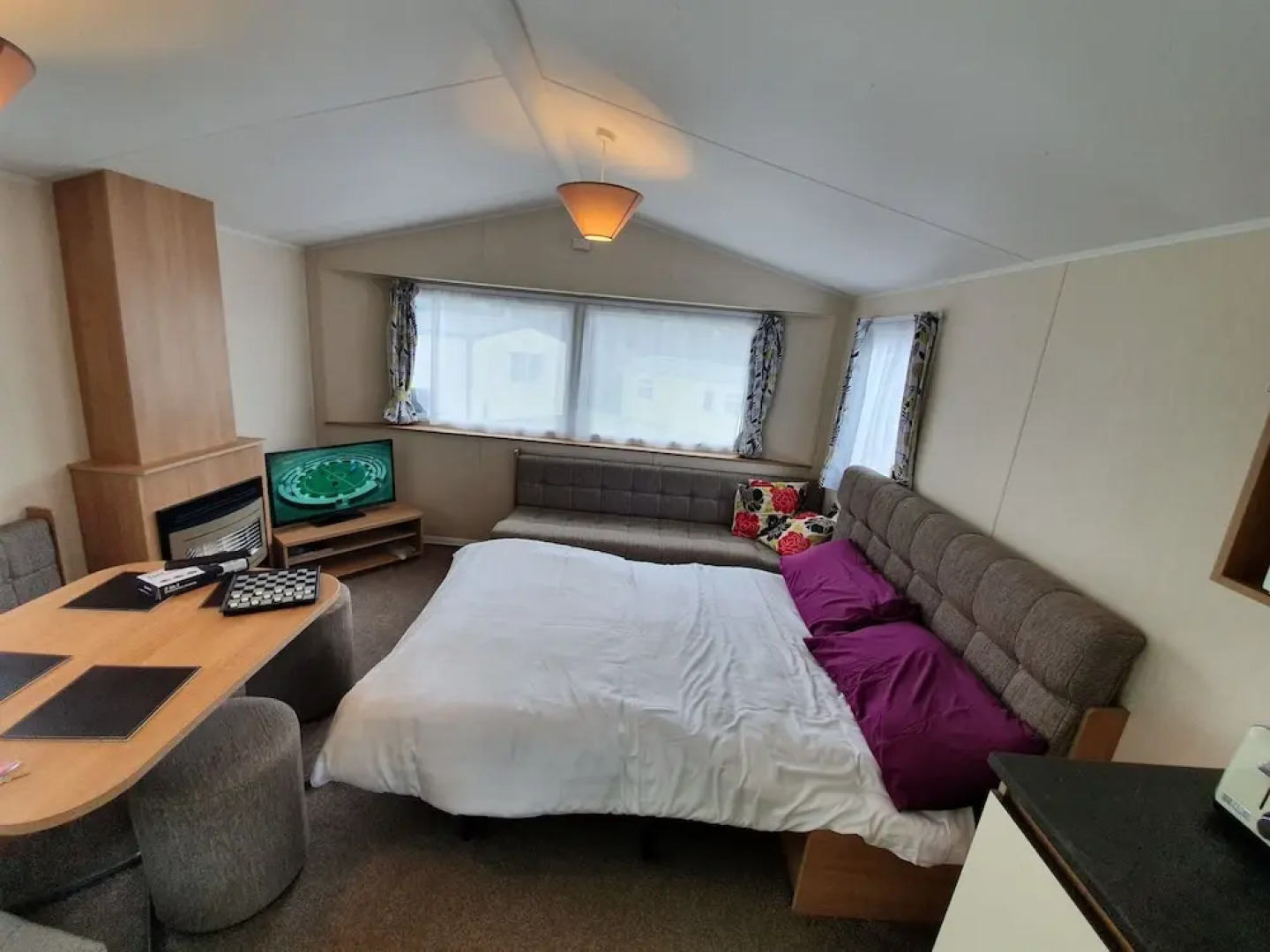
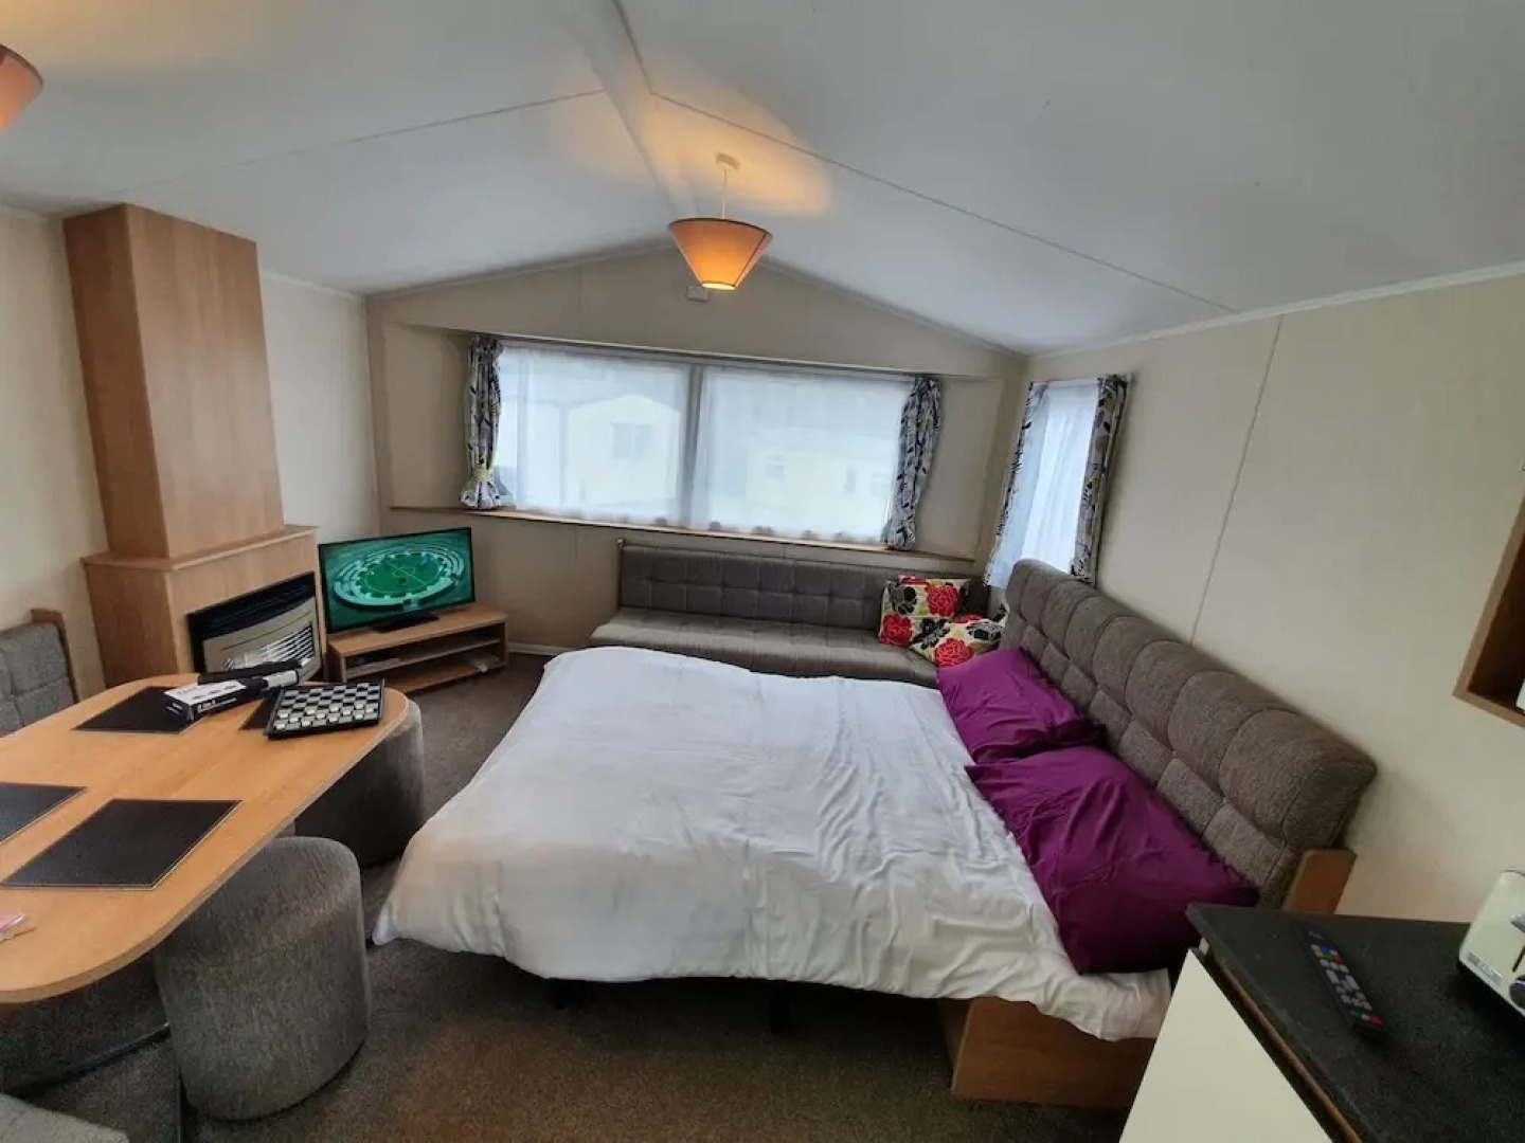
+ remote control (1333, 971)
